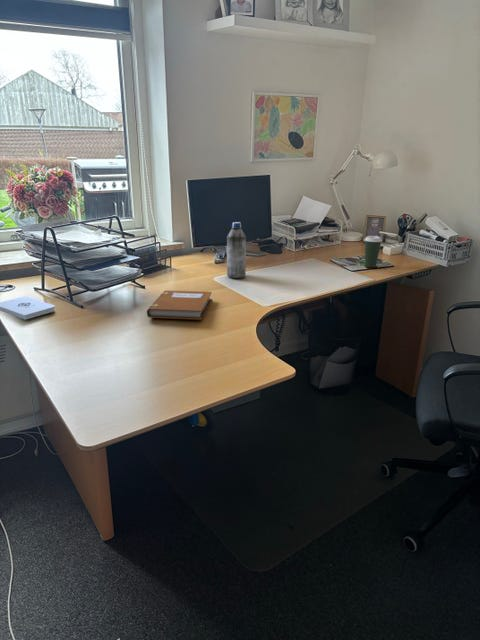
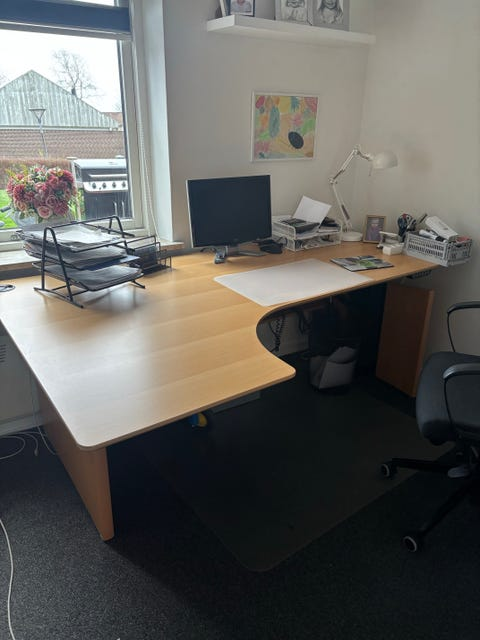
- water bottle (236, 249)
- notepad (25, 307)
- notebook (181, 303)
- coffee cup (371, 251)
